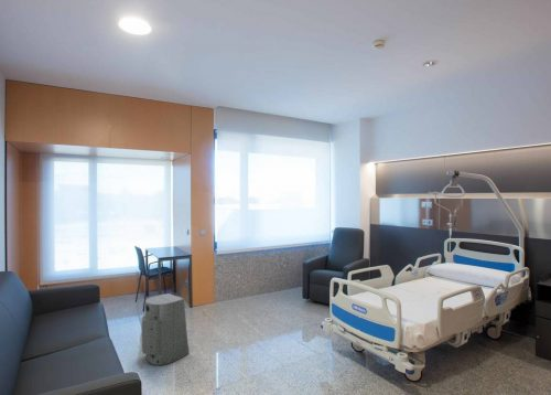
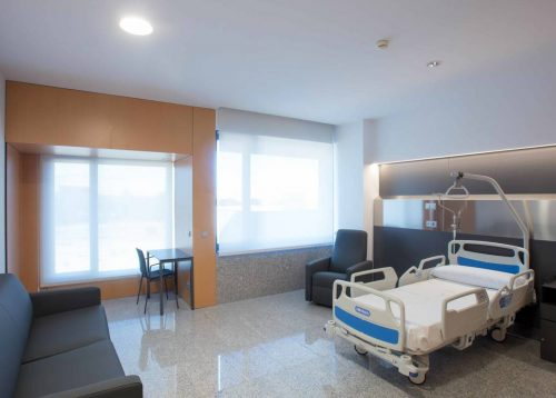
- fan (163, 328)
